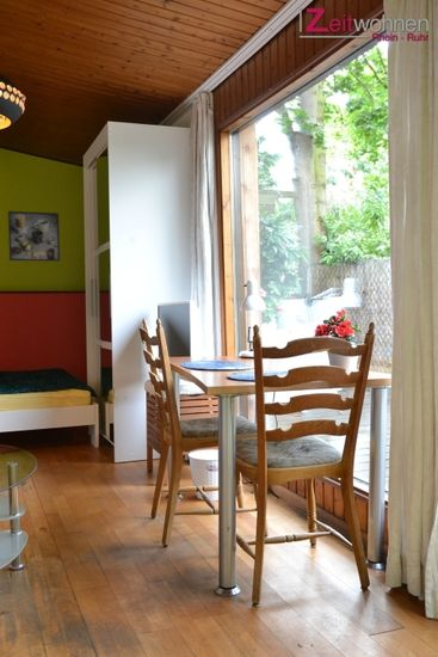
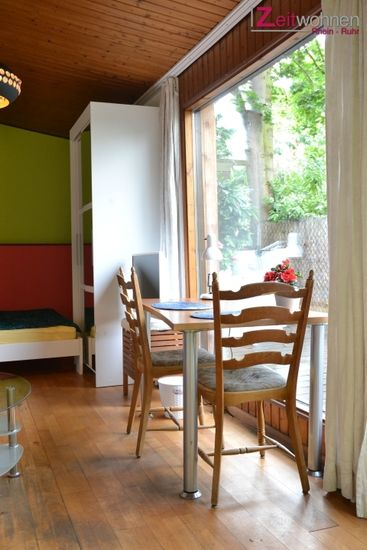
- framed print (33, 237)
